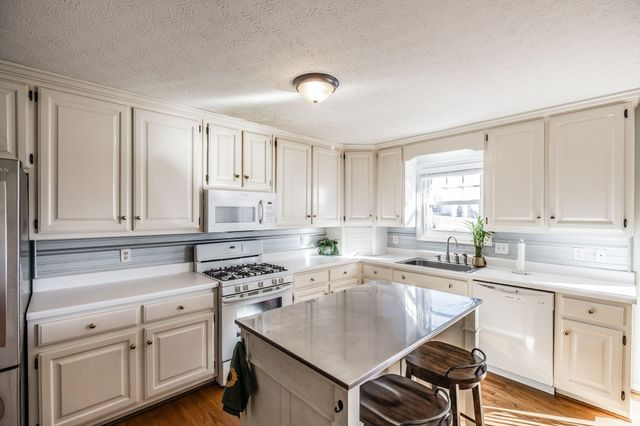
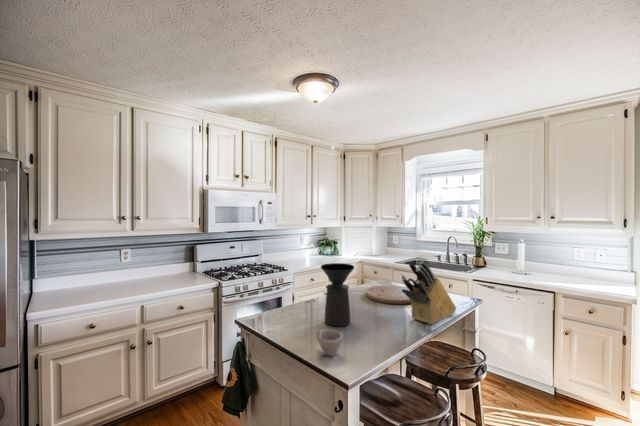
+ knife block (429, 288)
+ cup (327, 342)
+ cutting board (393, 294)
+ coffee maker (337, 293)
